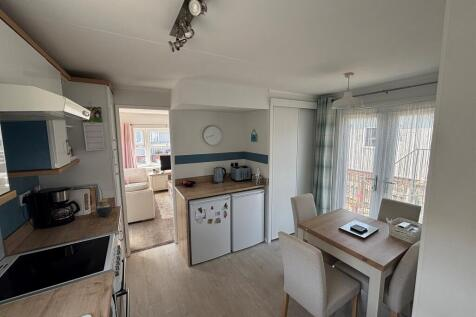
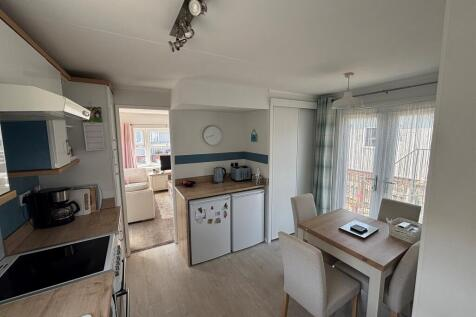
- jar (104, 207)
